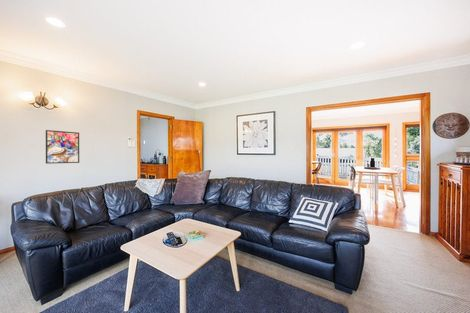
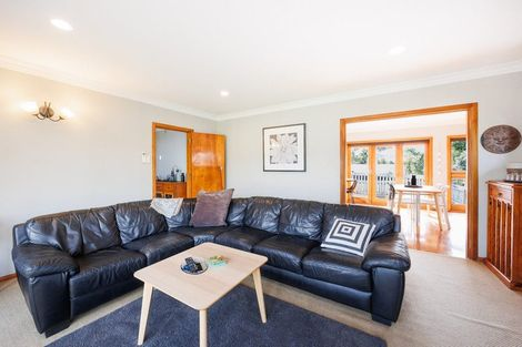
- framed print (63, 147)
